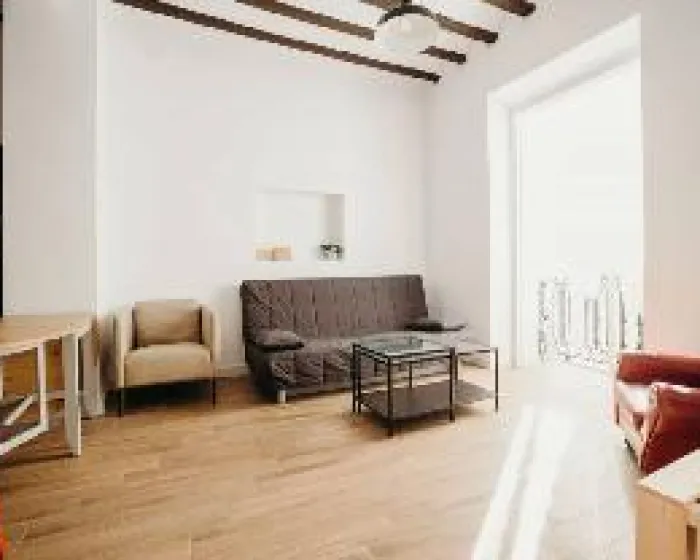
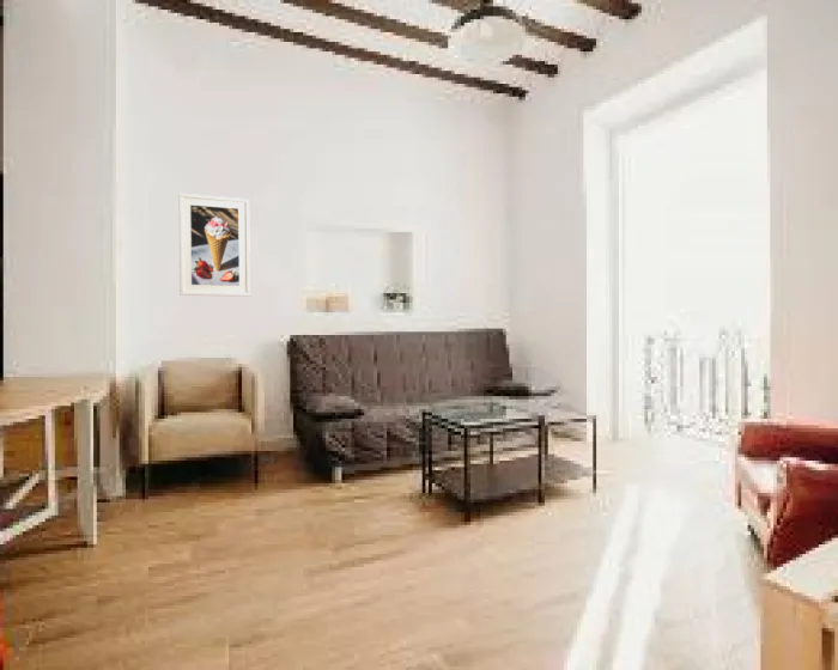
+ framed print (214, 245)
